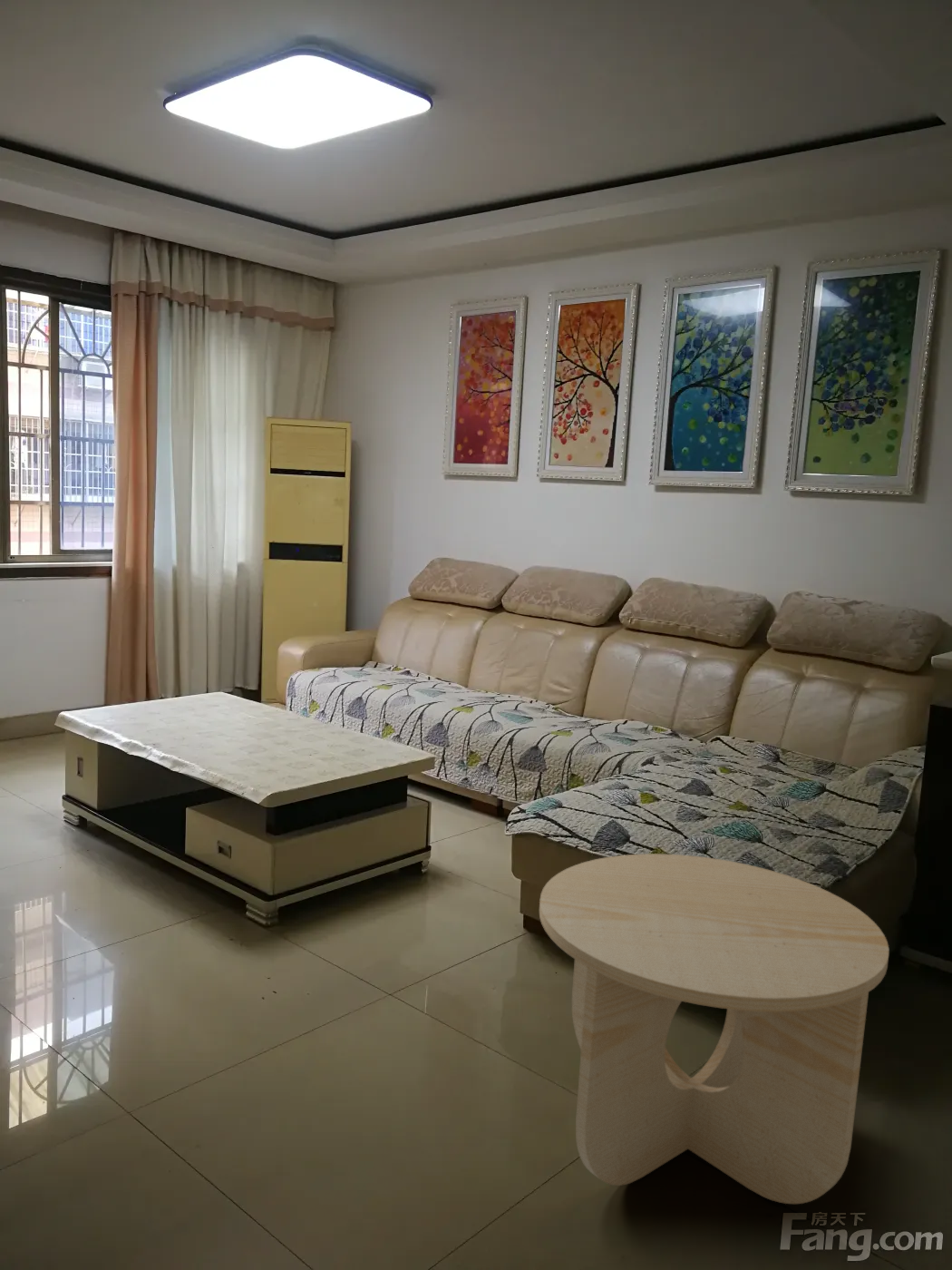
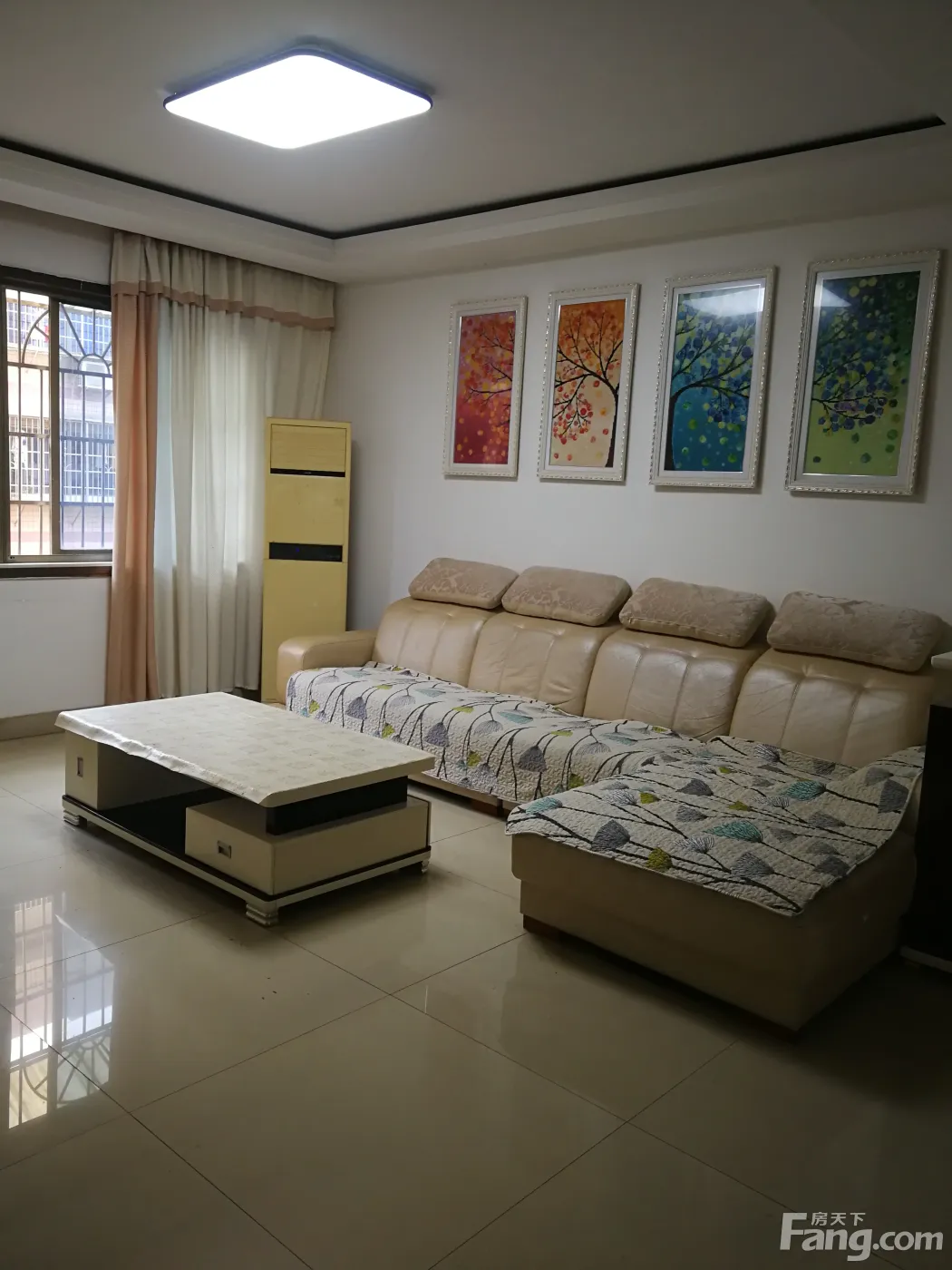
- side table (720, 1037)
